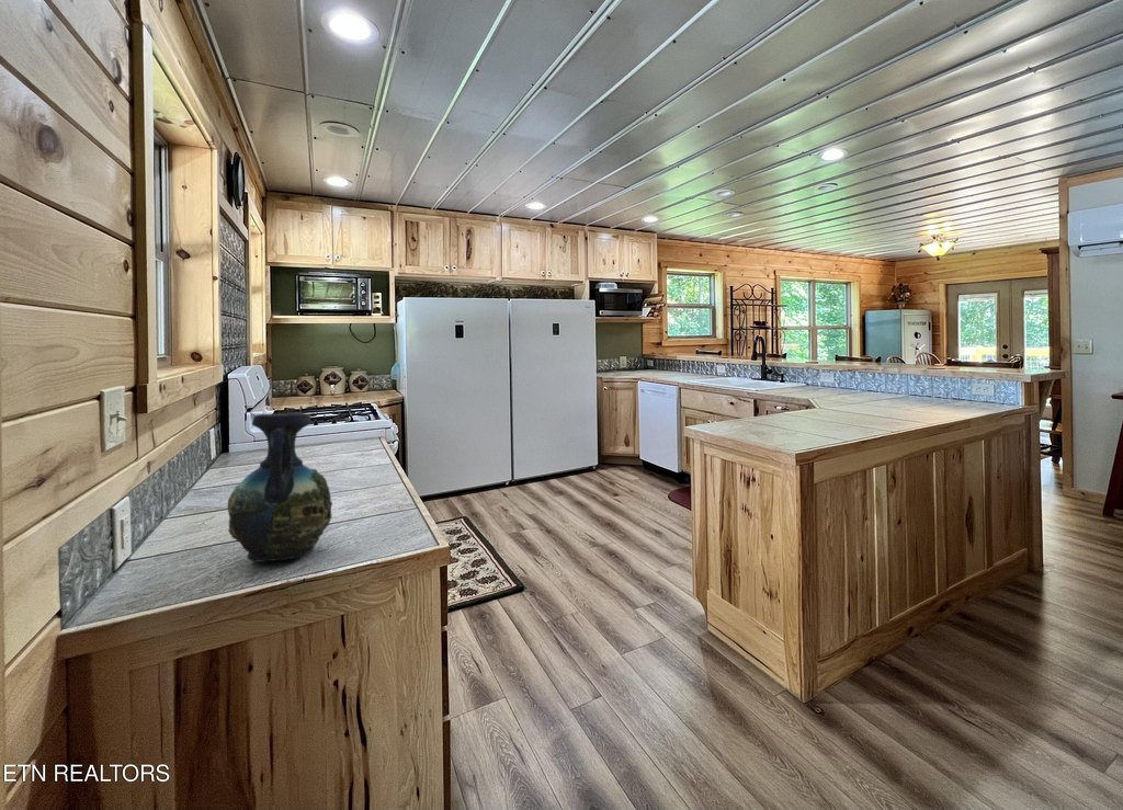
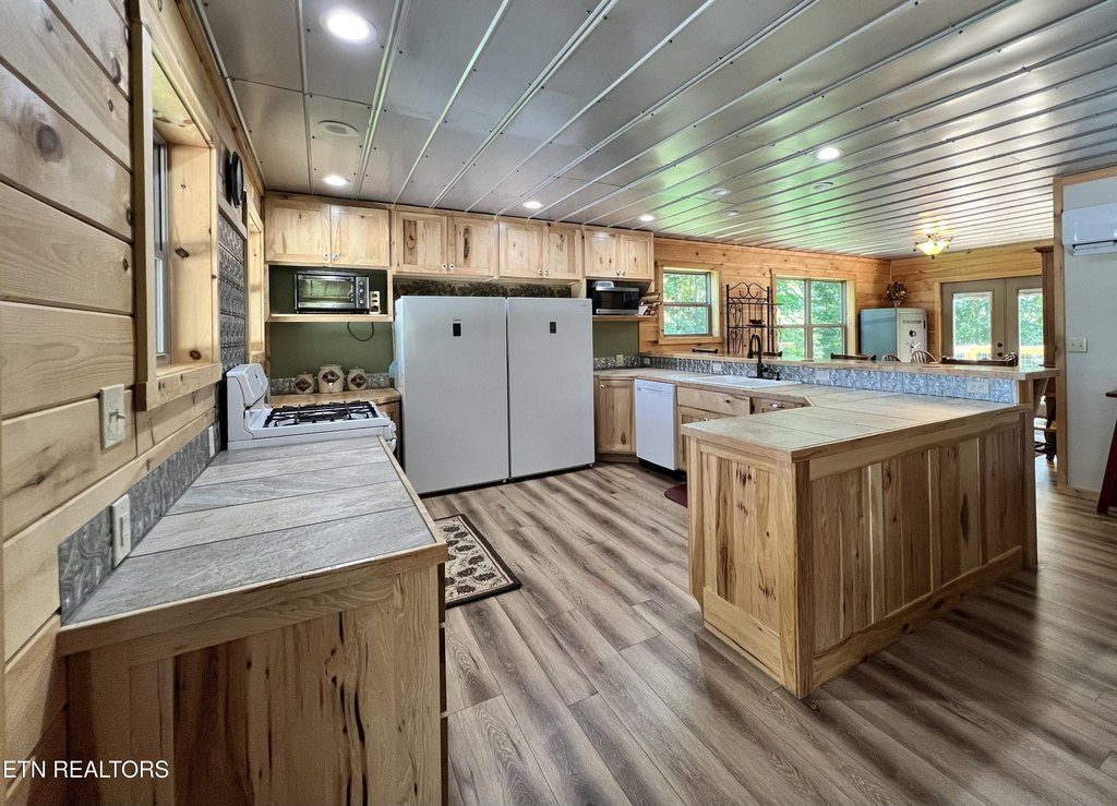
- vase (282, 484)
